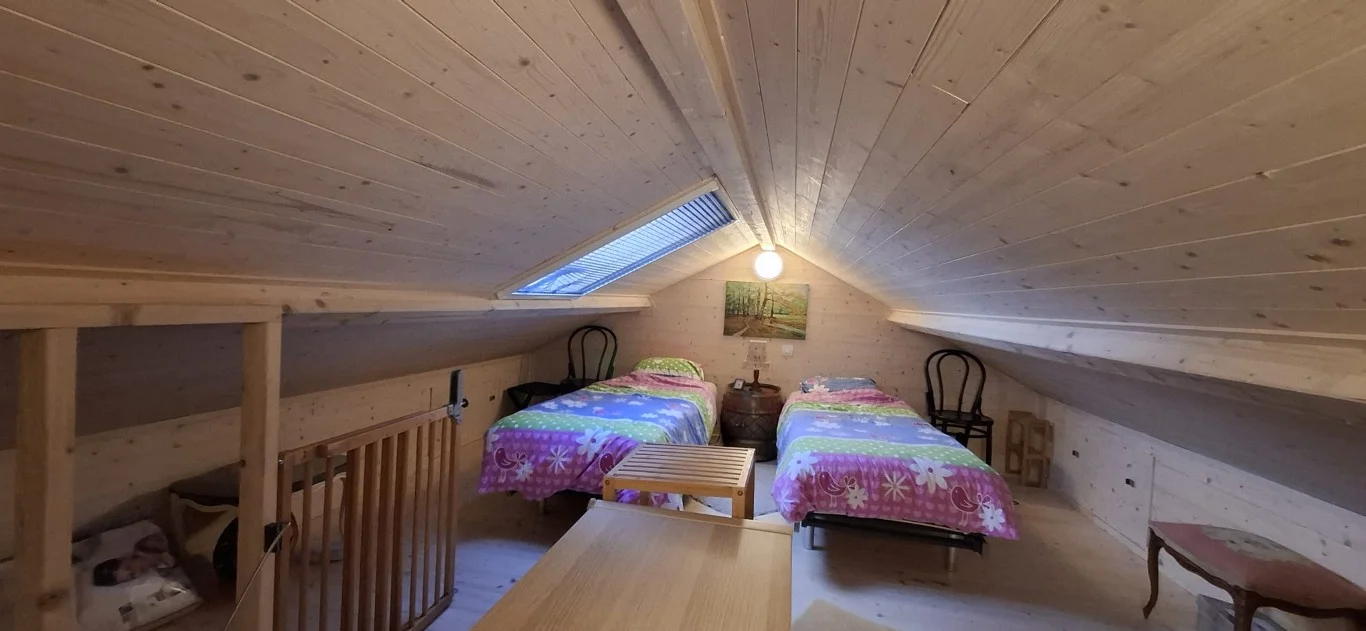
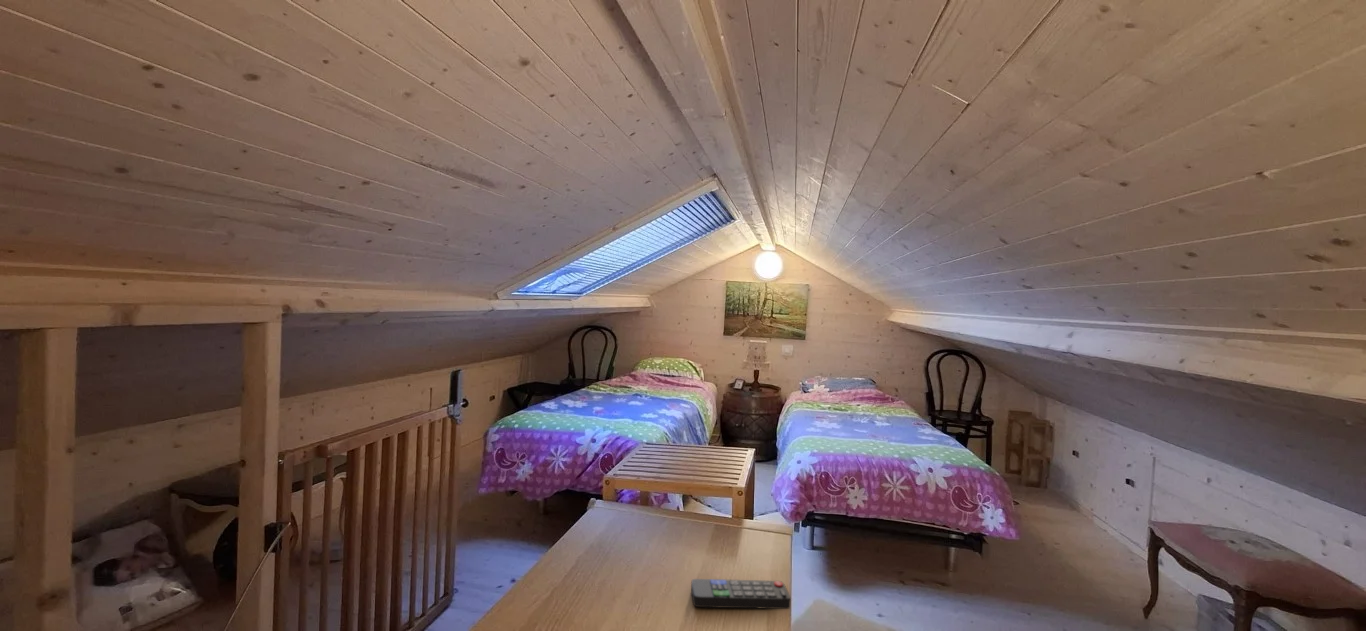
+ remote control (739, 592)
